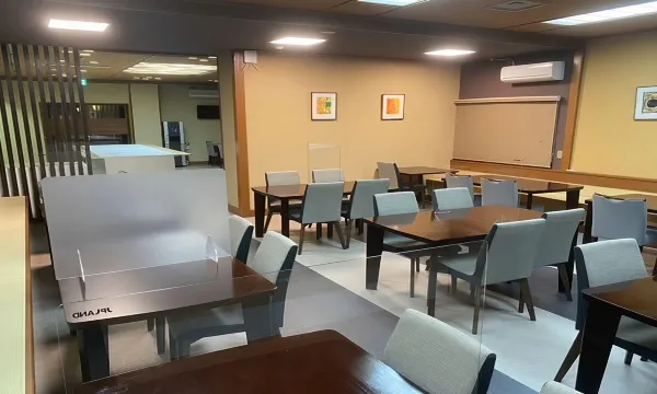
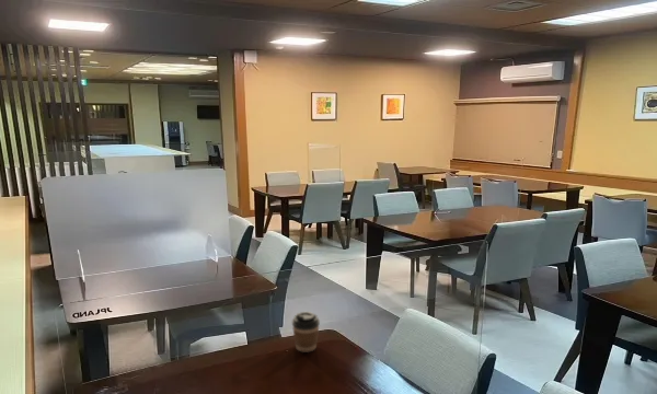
+ coffee cup (306, 329)
